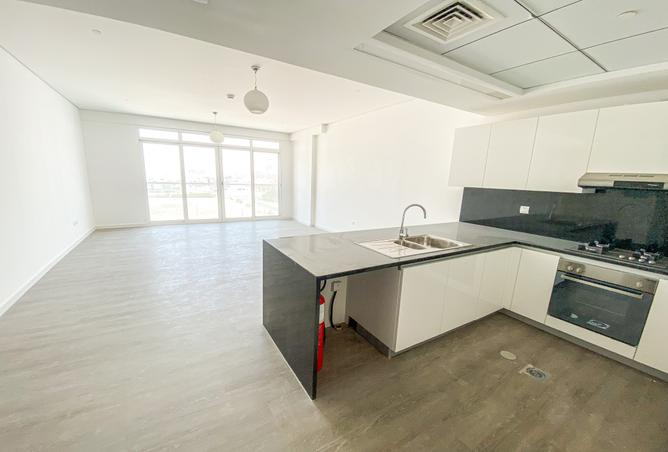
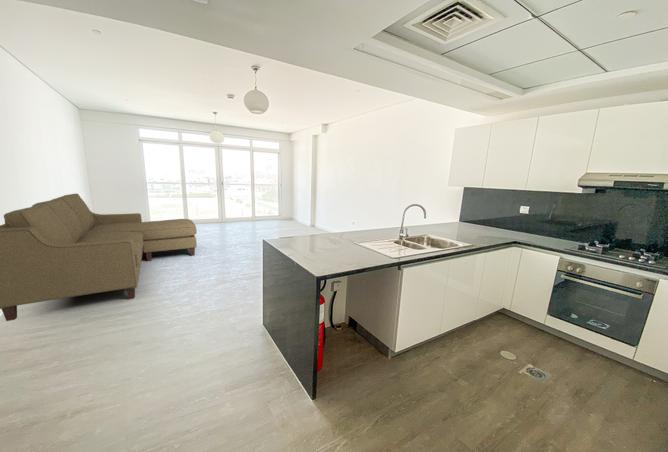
+ sofa (129, 235)
